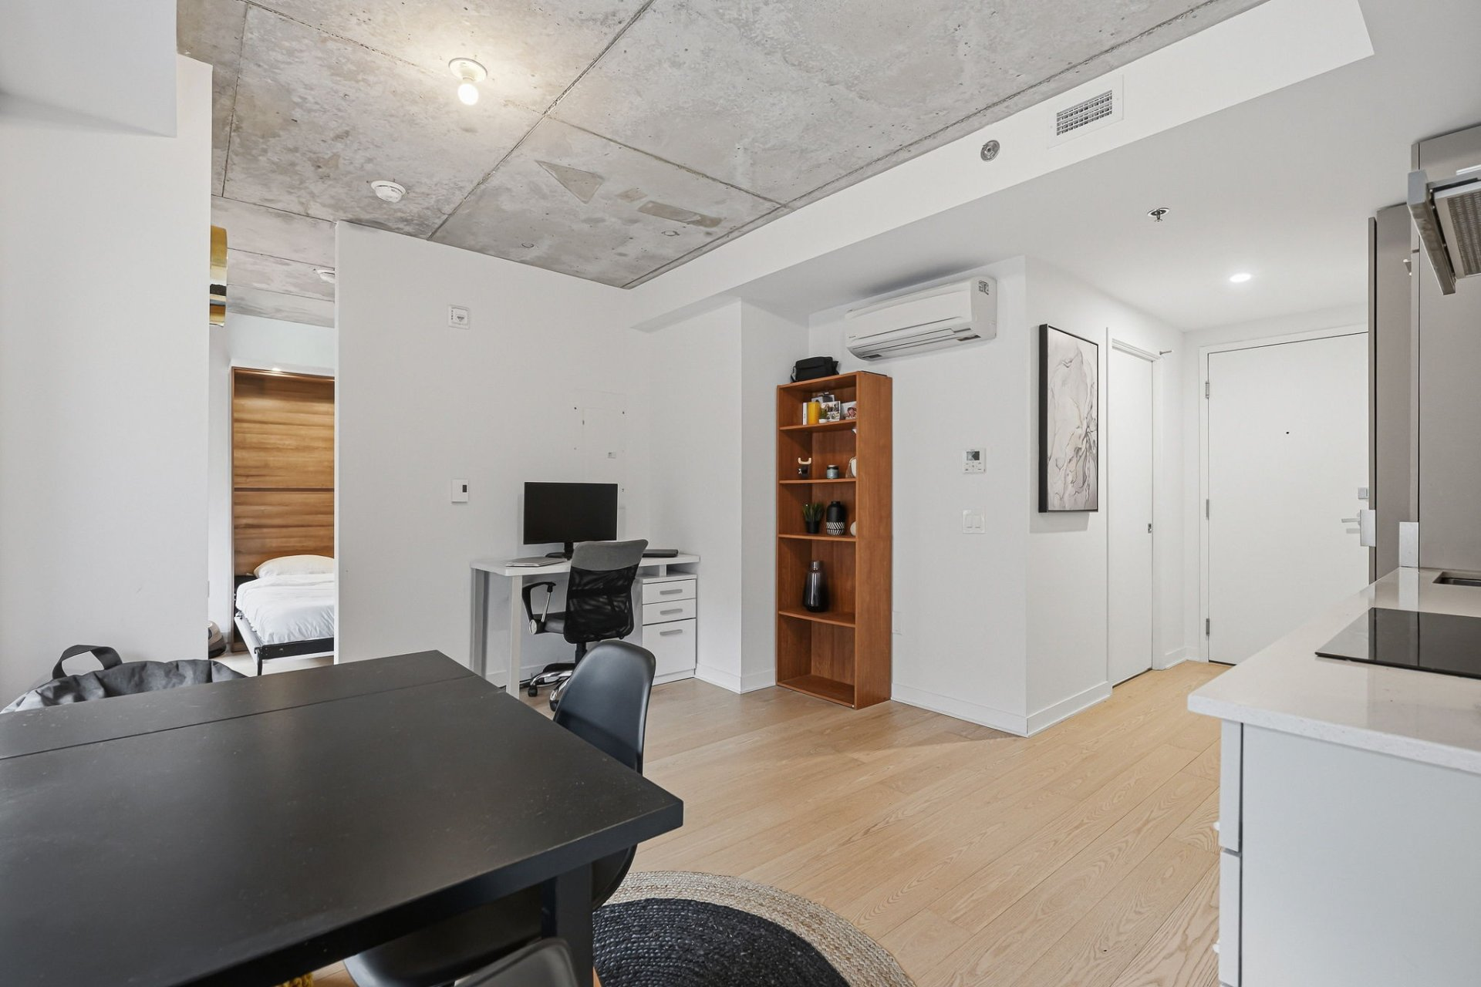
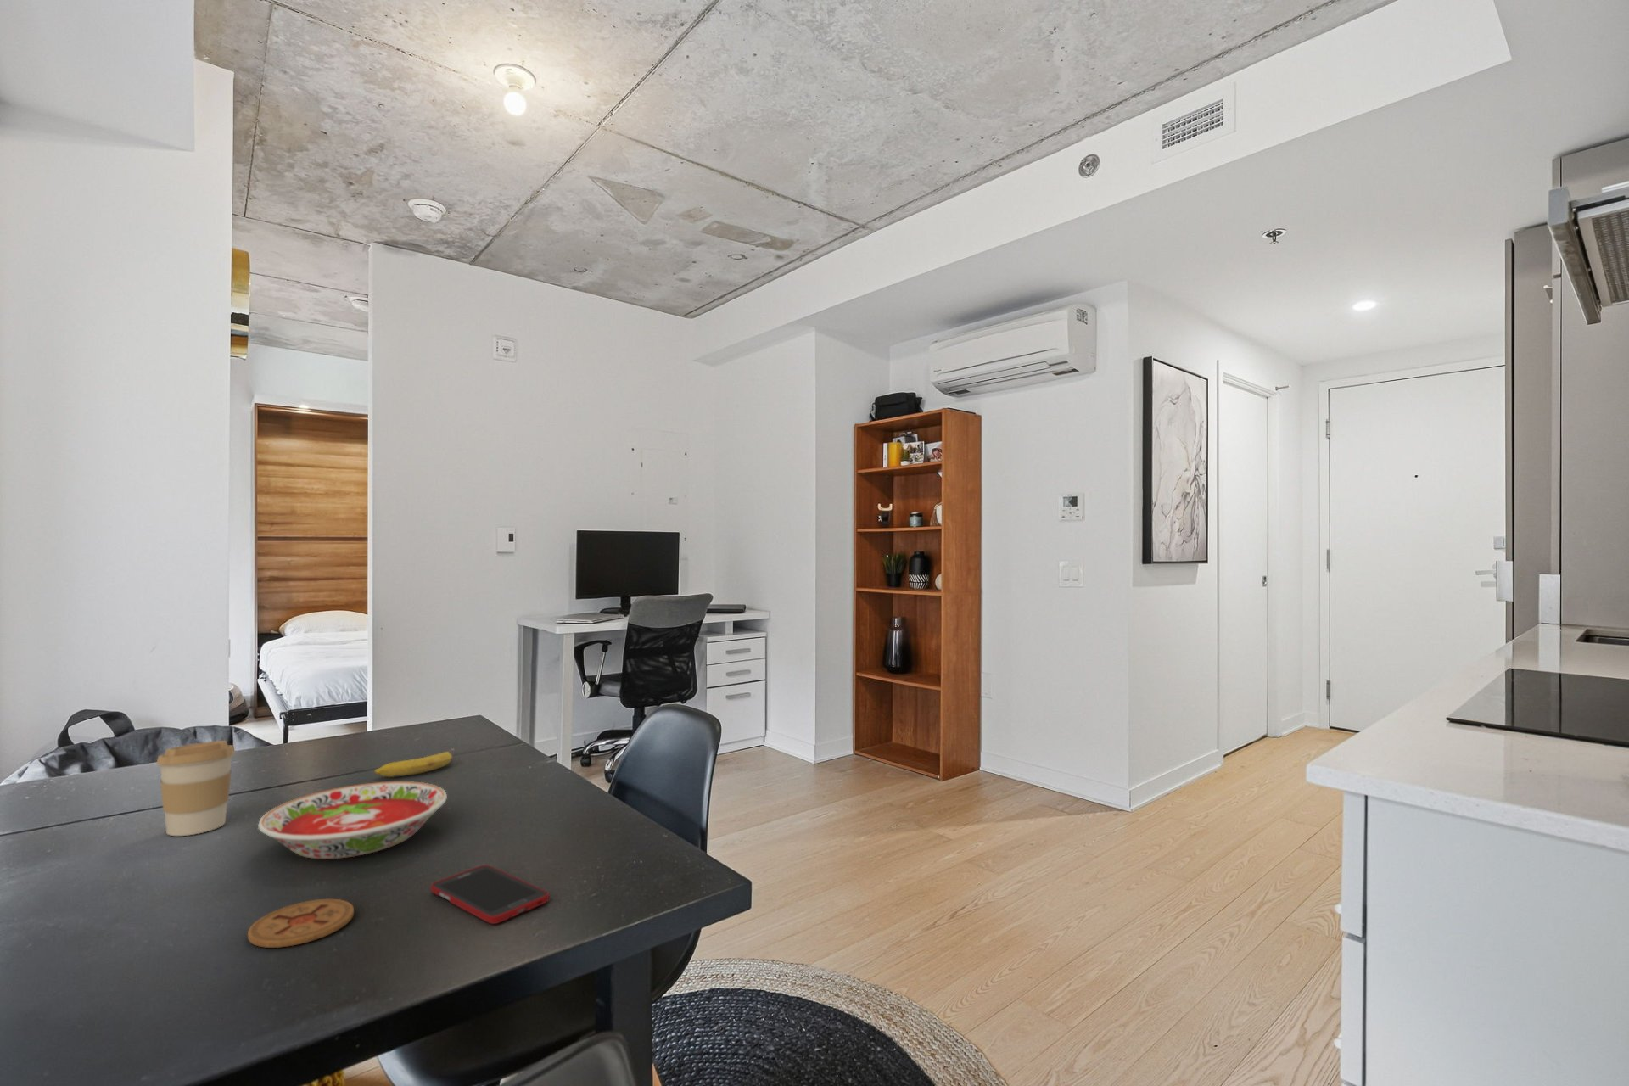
+ banana (418, 761)
+ cell phone (488, 892)
+ coffee cup (196, 785)
+ coaster (302, 921)
+ bowl (358, 822)
